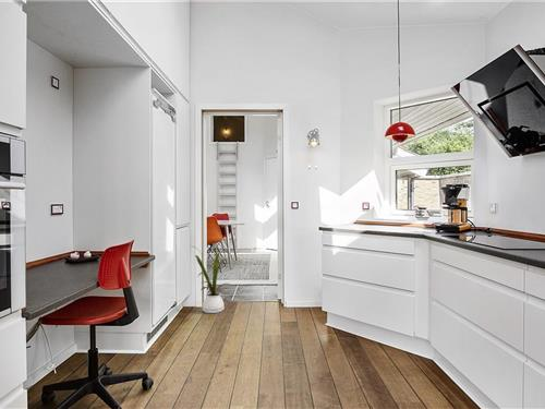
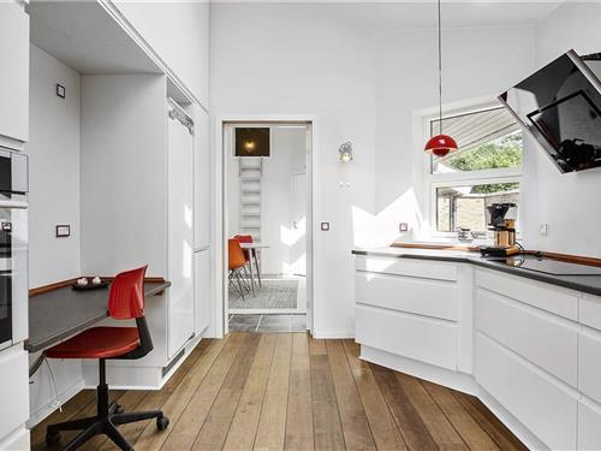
- house plant (210, 278)
